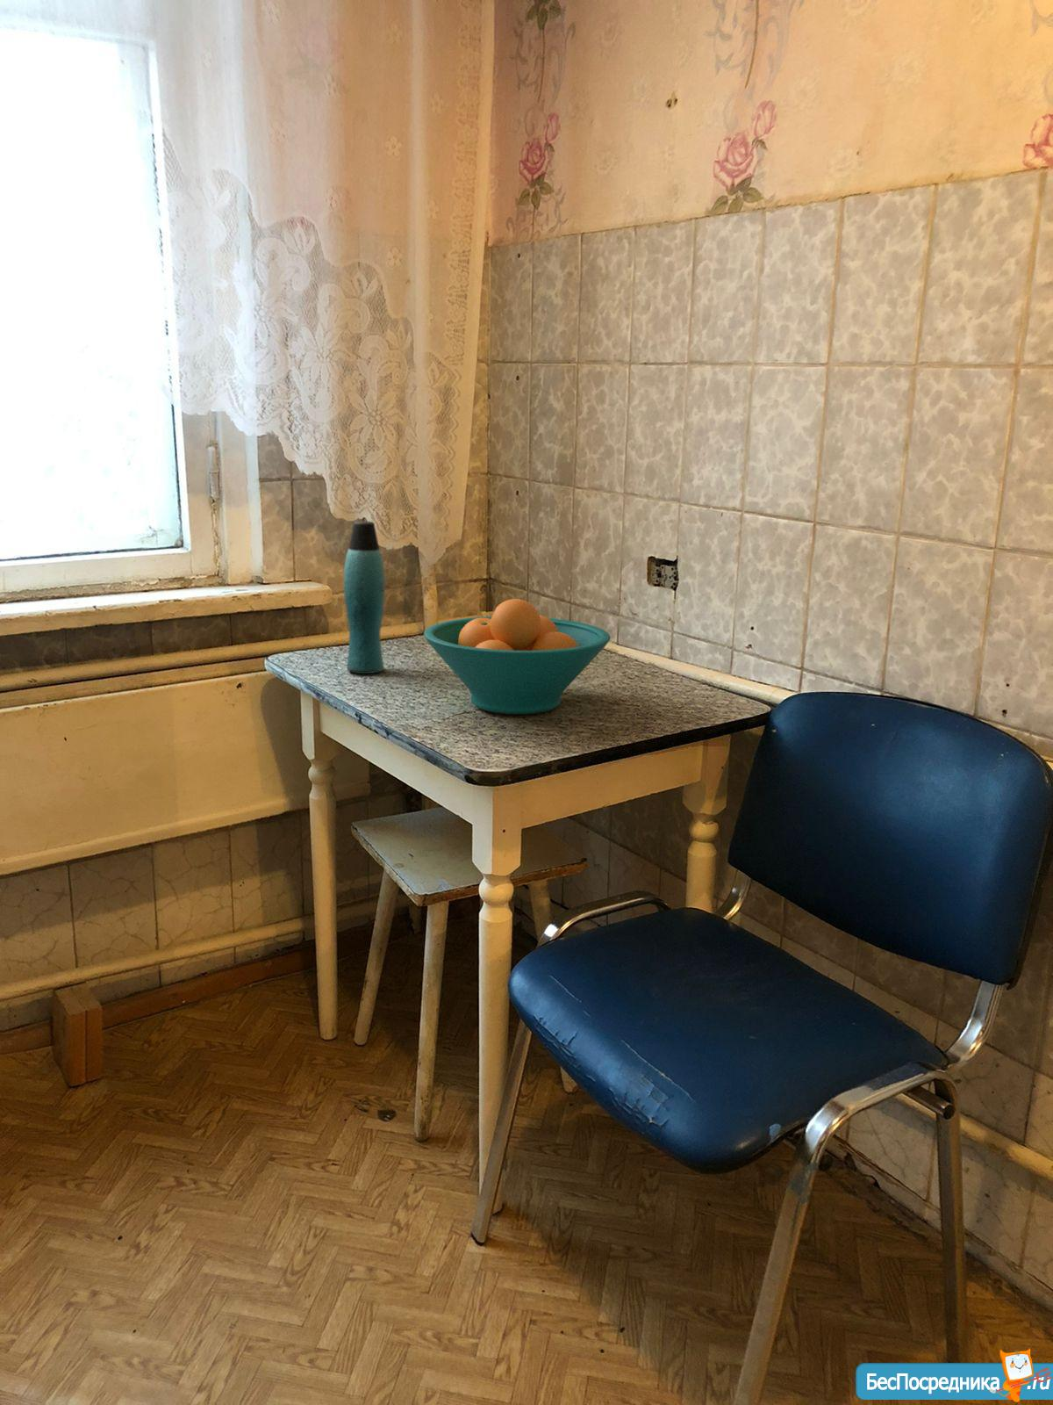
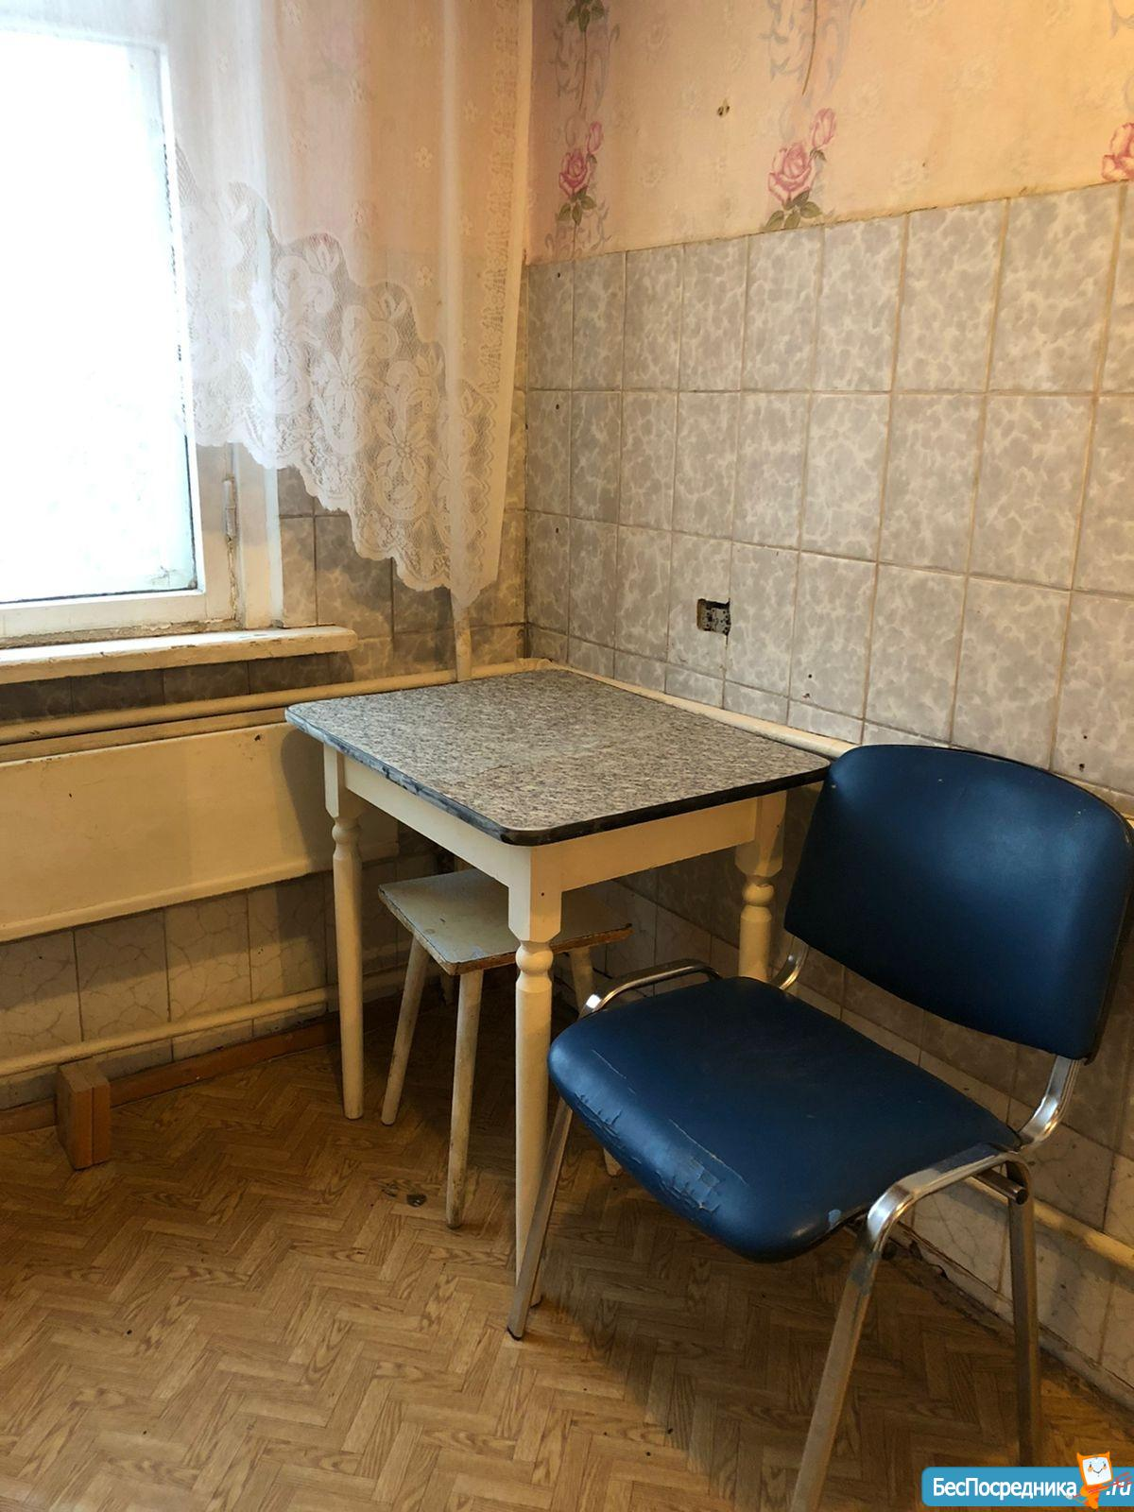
- bottle (364, 597)
- fruit bowl (515, 653)
